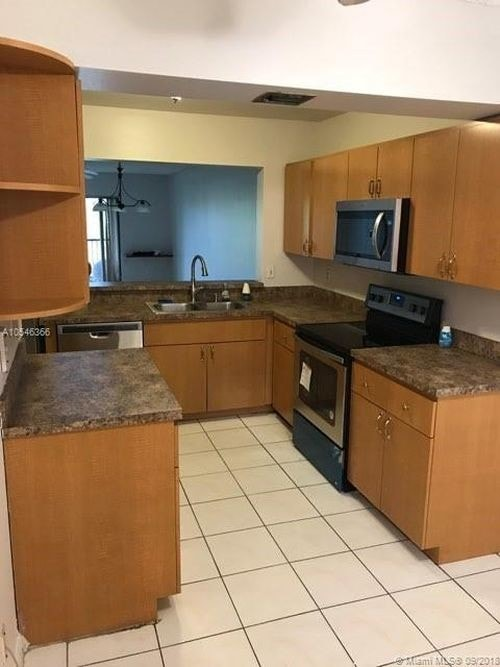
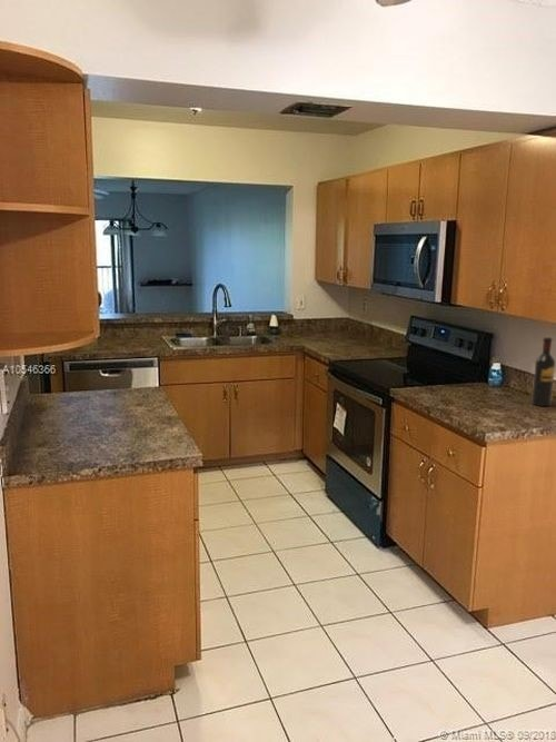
+ wine bottle (544, 370)
